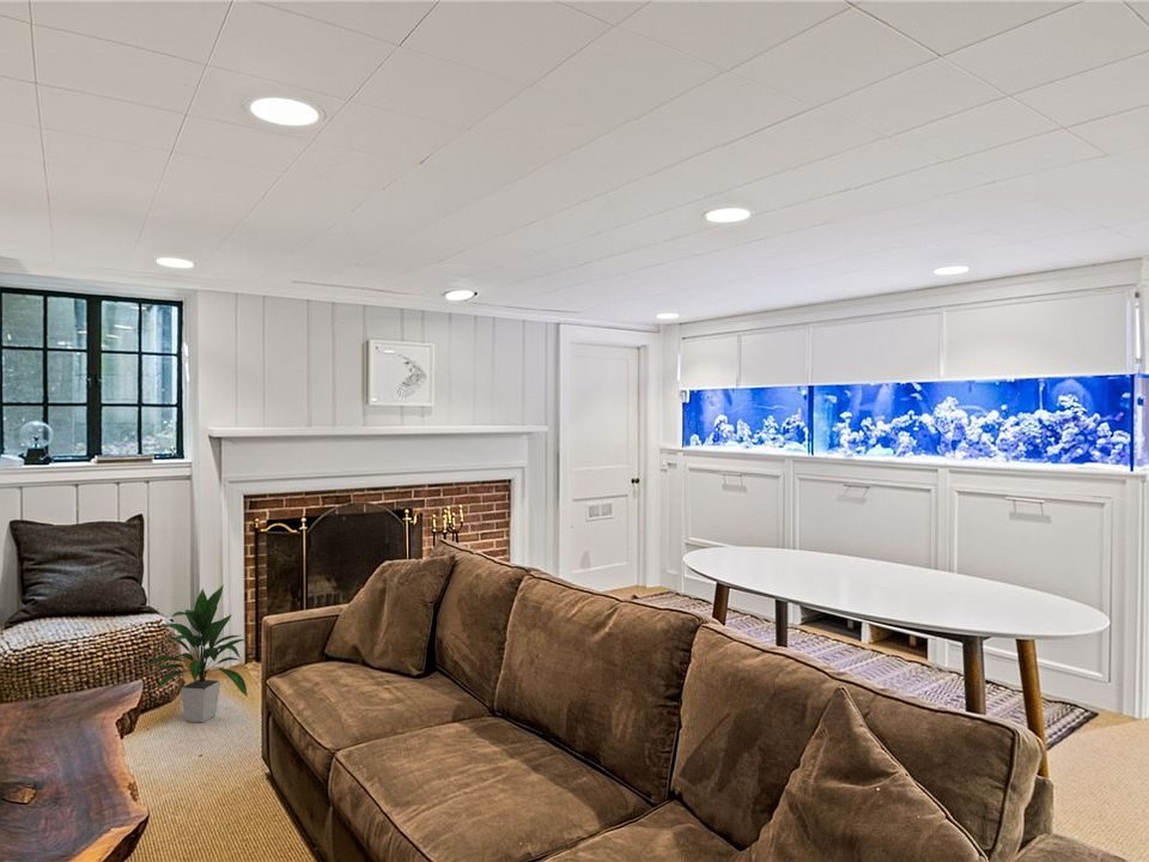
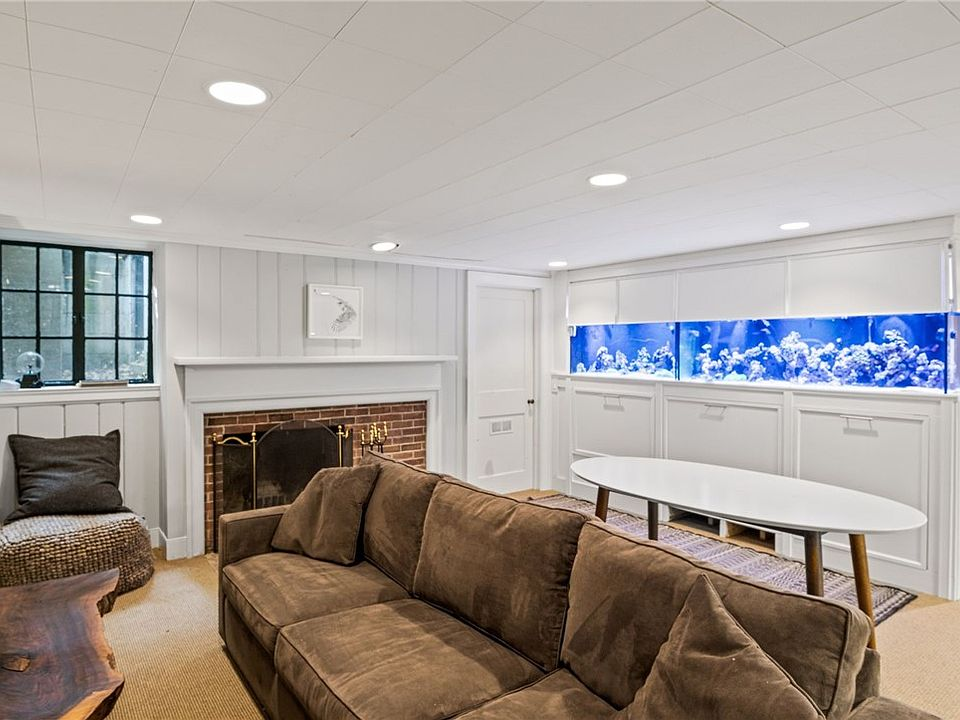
- indoor plant (202, 655)
